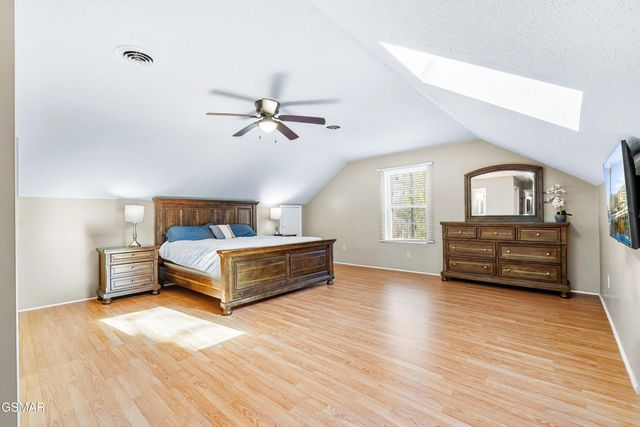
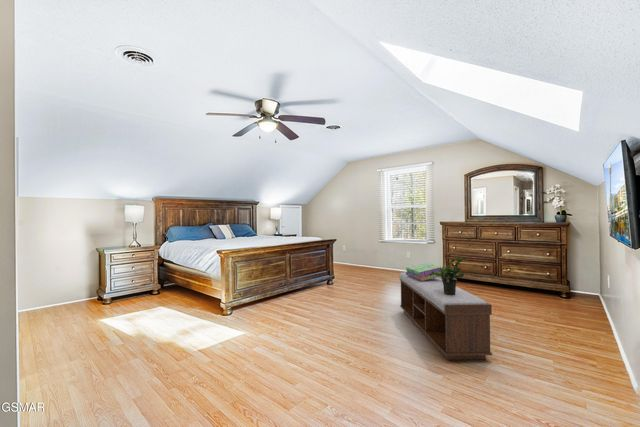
+ bench (435, 306)
+ potted plant (450, 274)
+ stack of books (424, 273)
